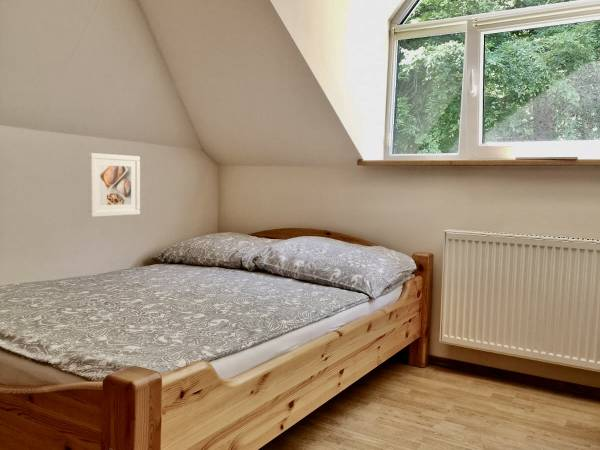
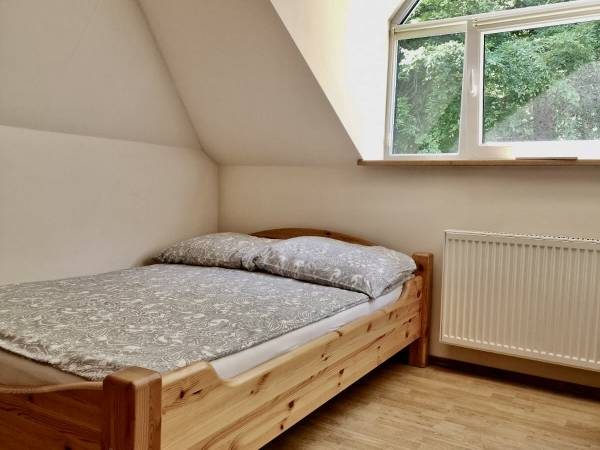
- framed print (115, 185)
